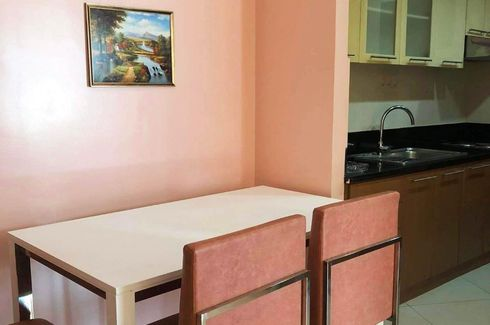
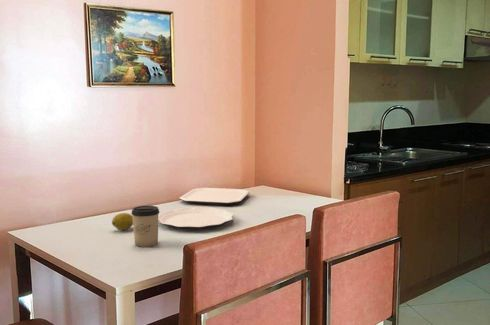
+ cup (145, 226)
+ plate (215, 196)
+ plate (195, 219)
+ fruit (124, 221)
